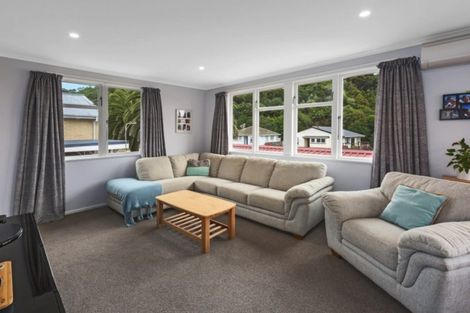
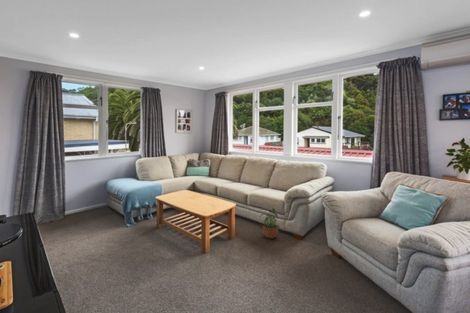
+ potted plant (271, 222)
